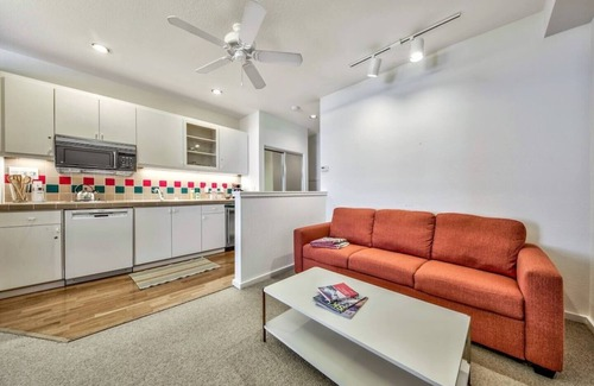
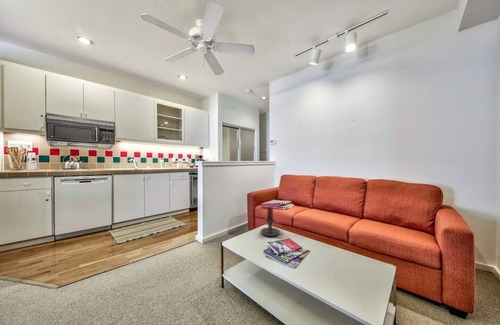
+ candle holder (272, 220)
